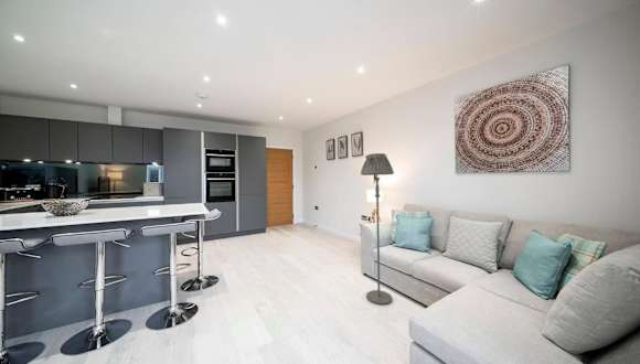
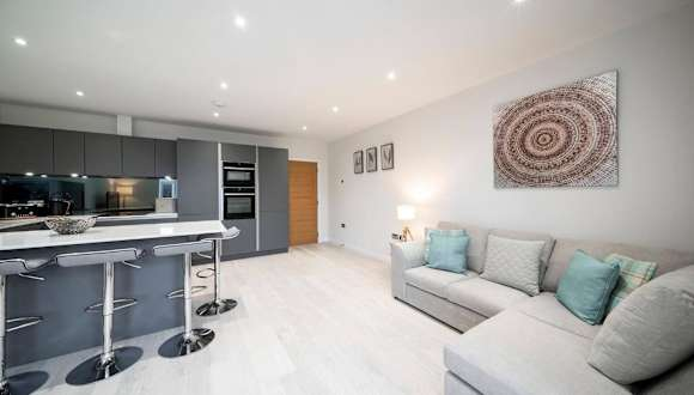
- floor lamp (377, 225)
